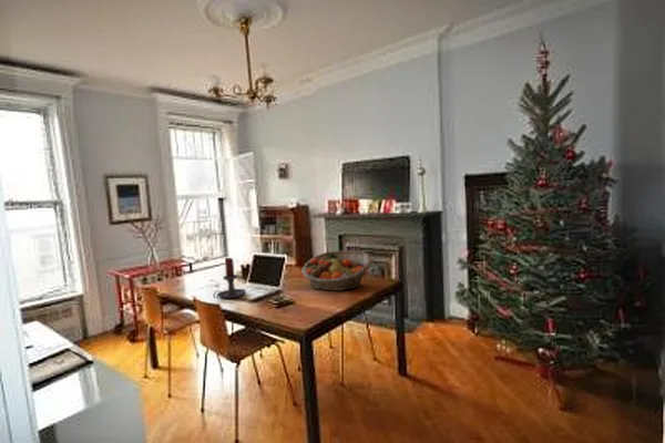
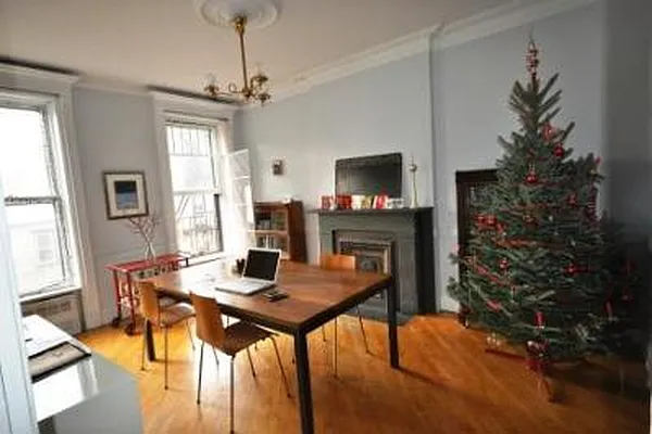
- fruit basket (336, 269)
- candle holder (227, 277)
